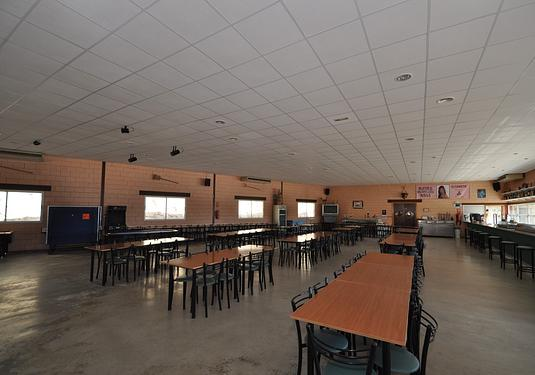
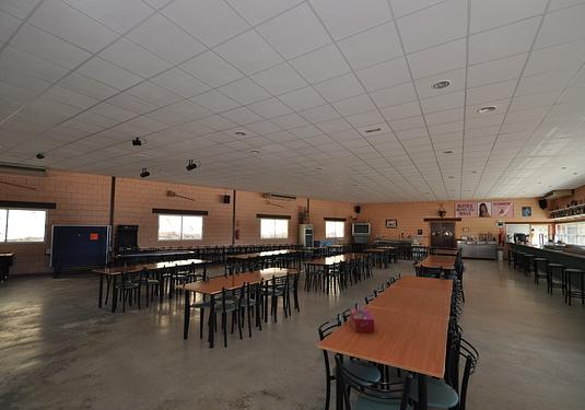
+ tissue box (361, 319)
